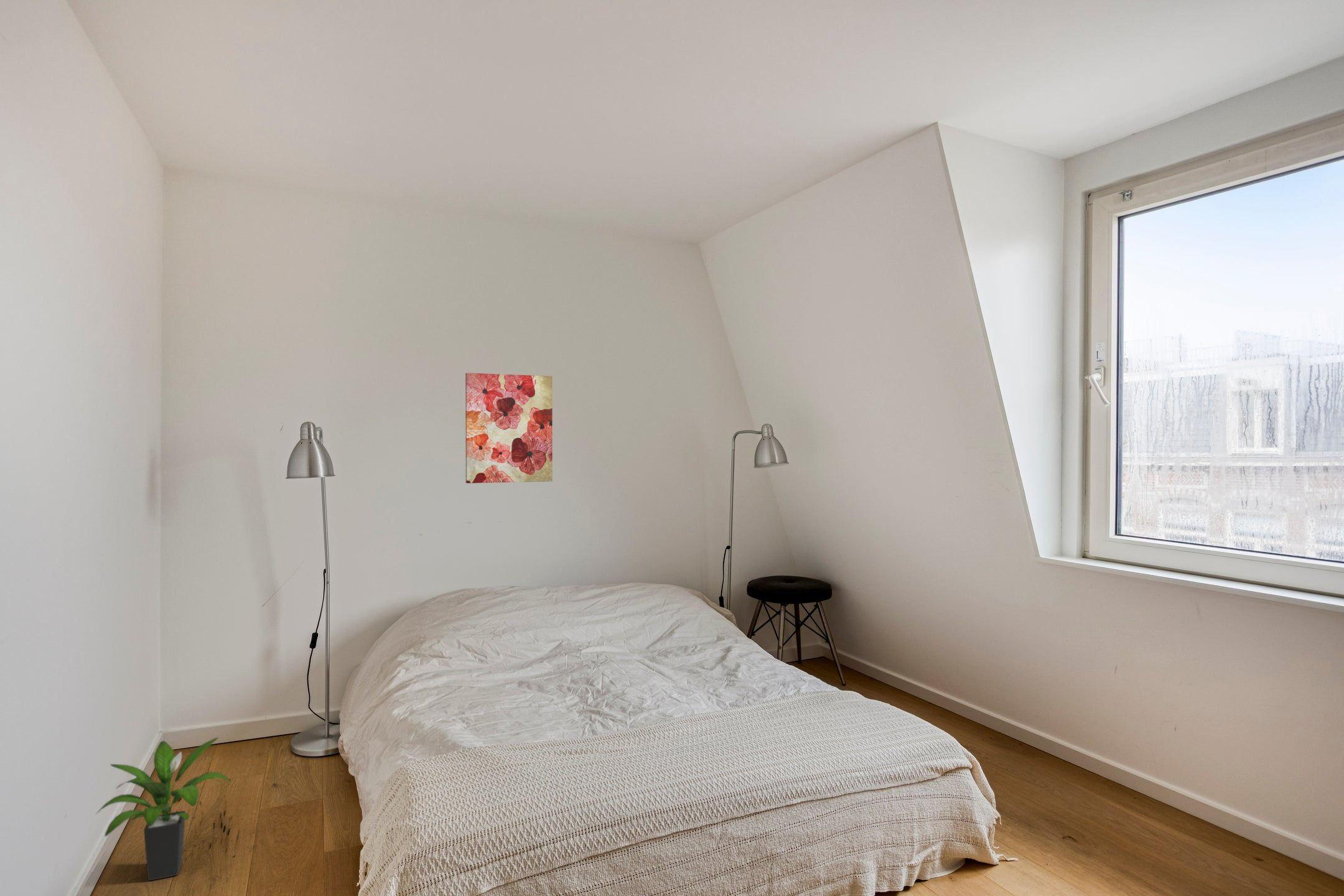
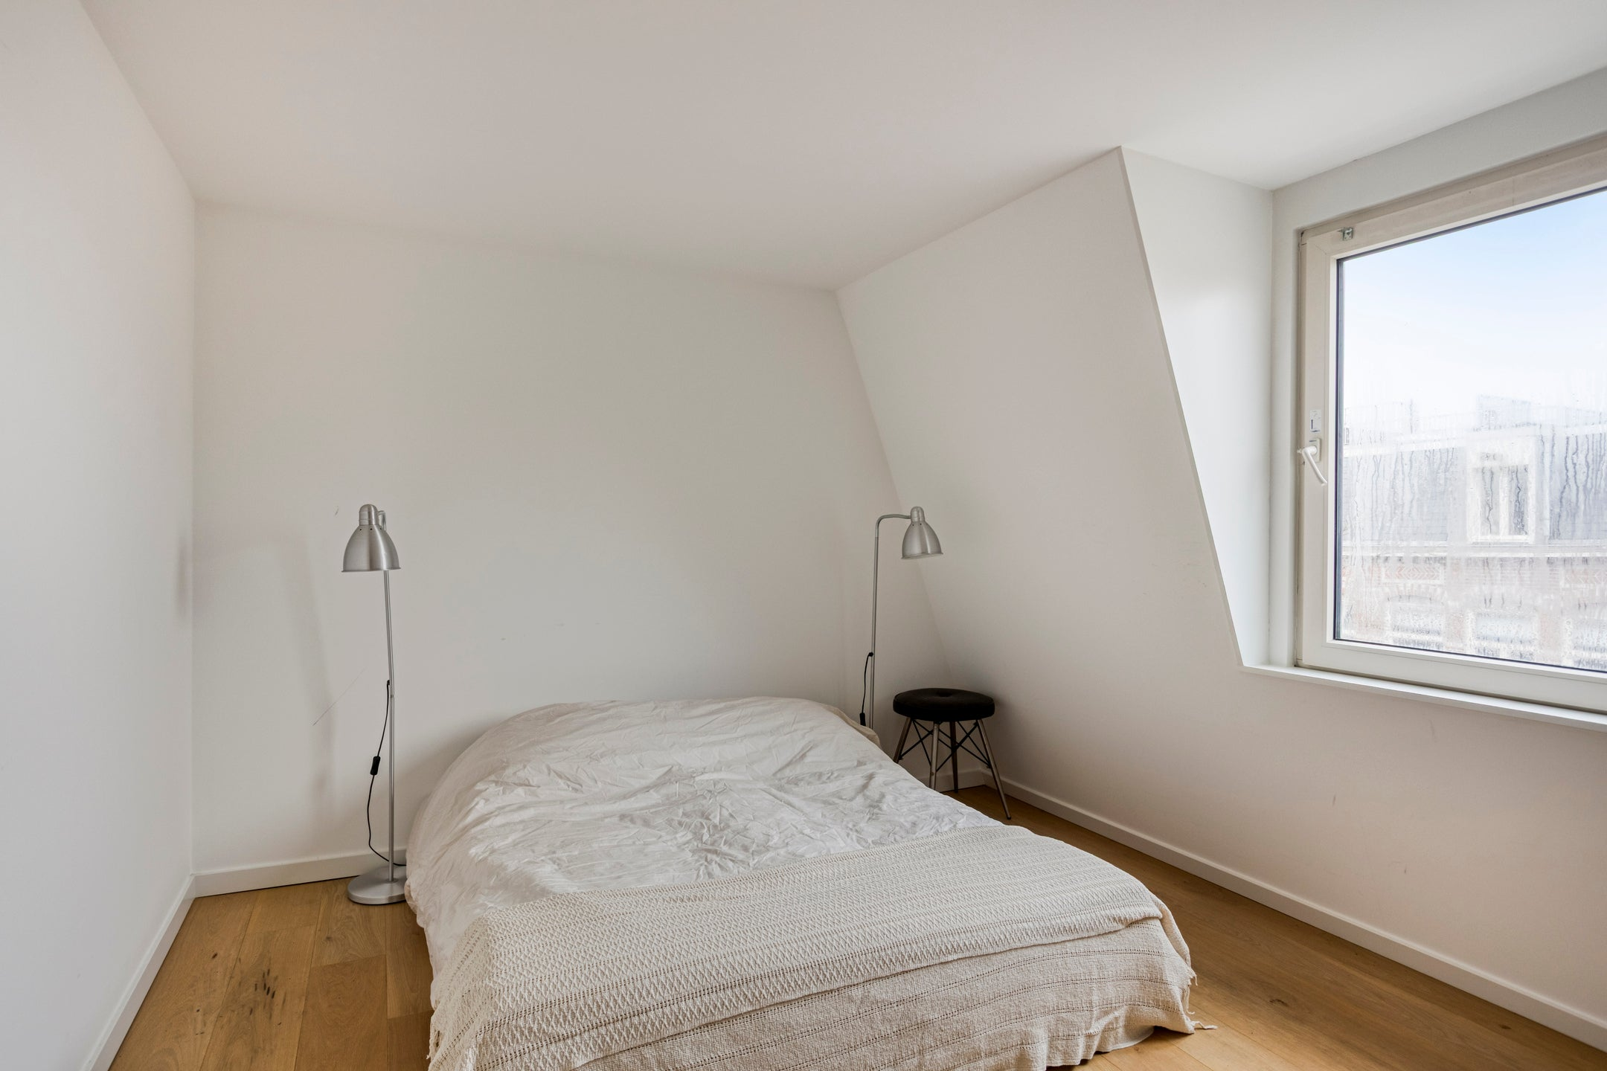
- potted plant (165, 812)
- wall art (510, 428)
